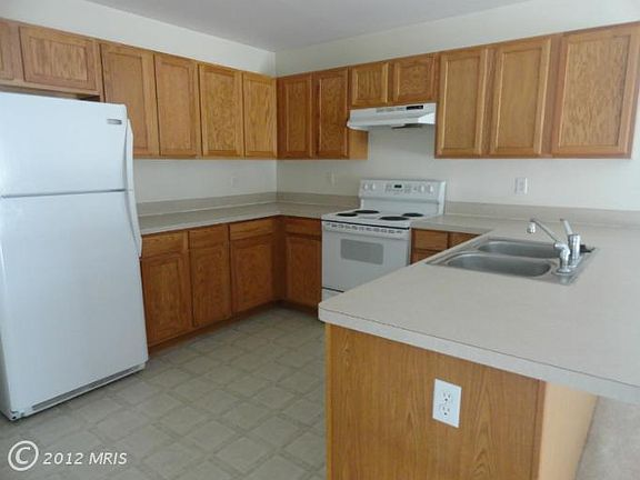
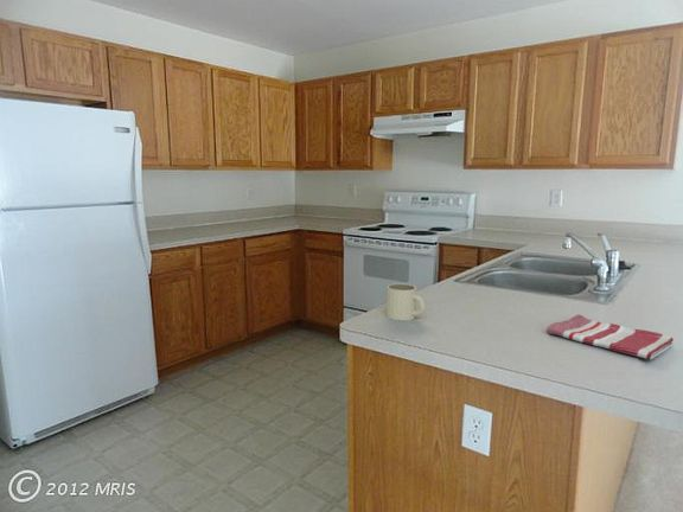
+ dish towel (608, 334)
+ mug (406, 302)
